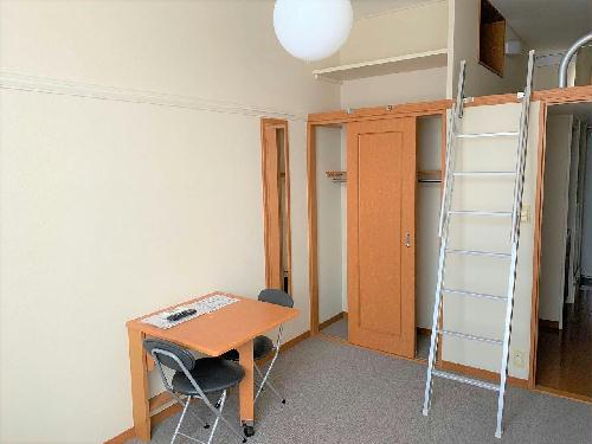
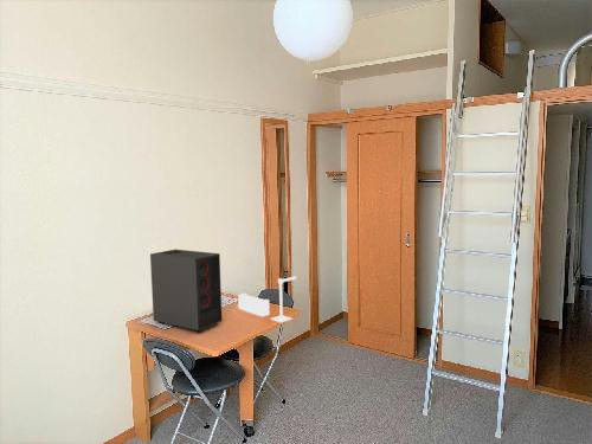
+ desk lamp (265, 300)
+ speaker (186, 289)
